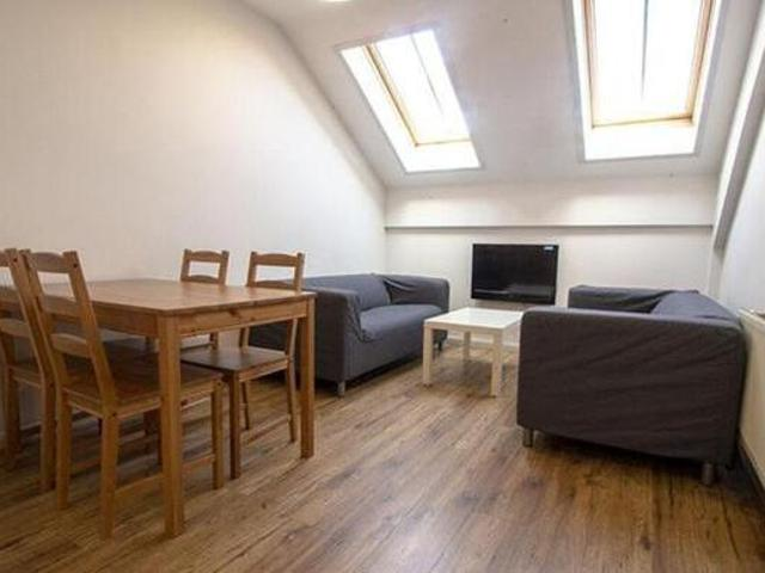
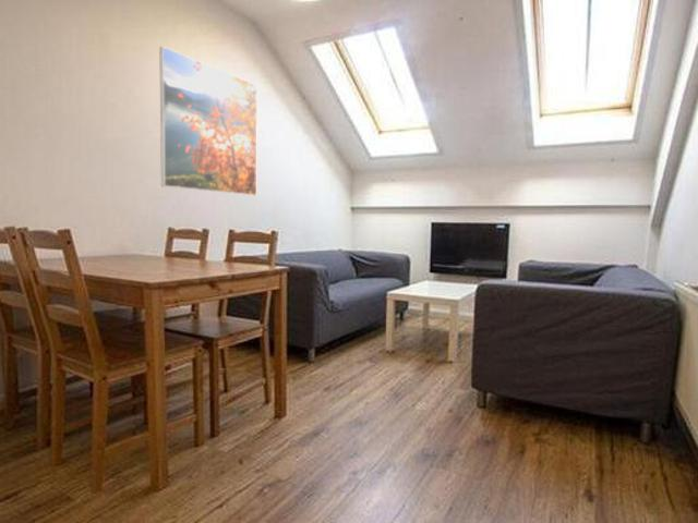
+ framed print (214, 130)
